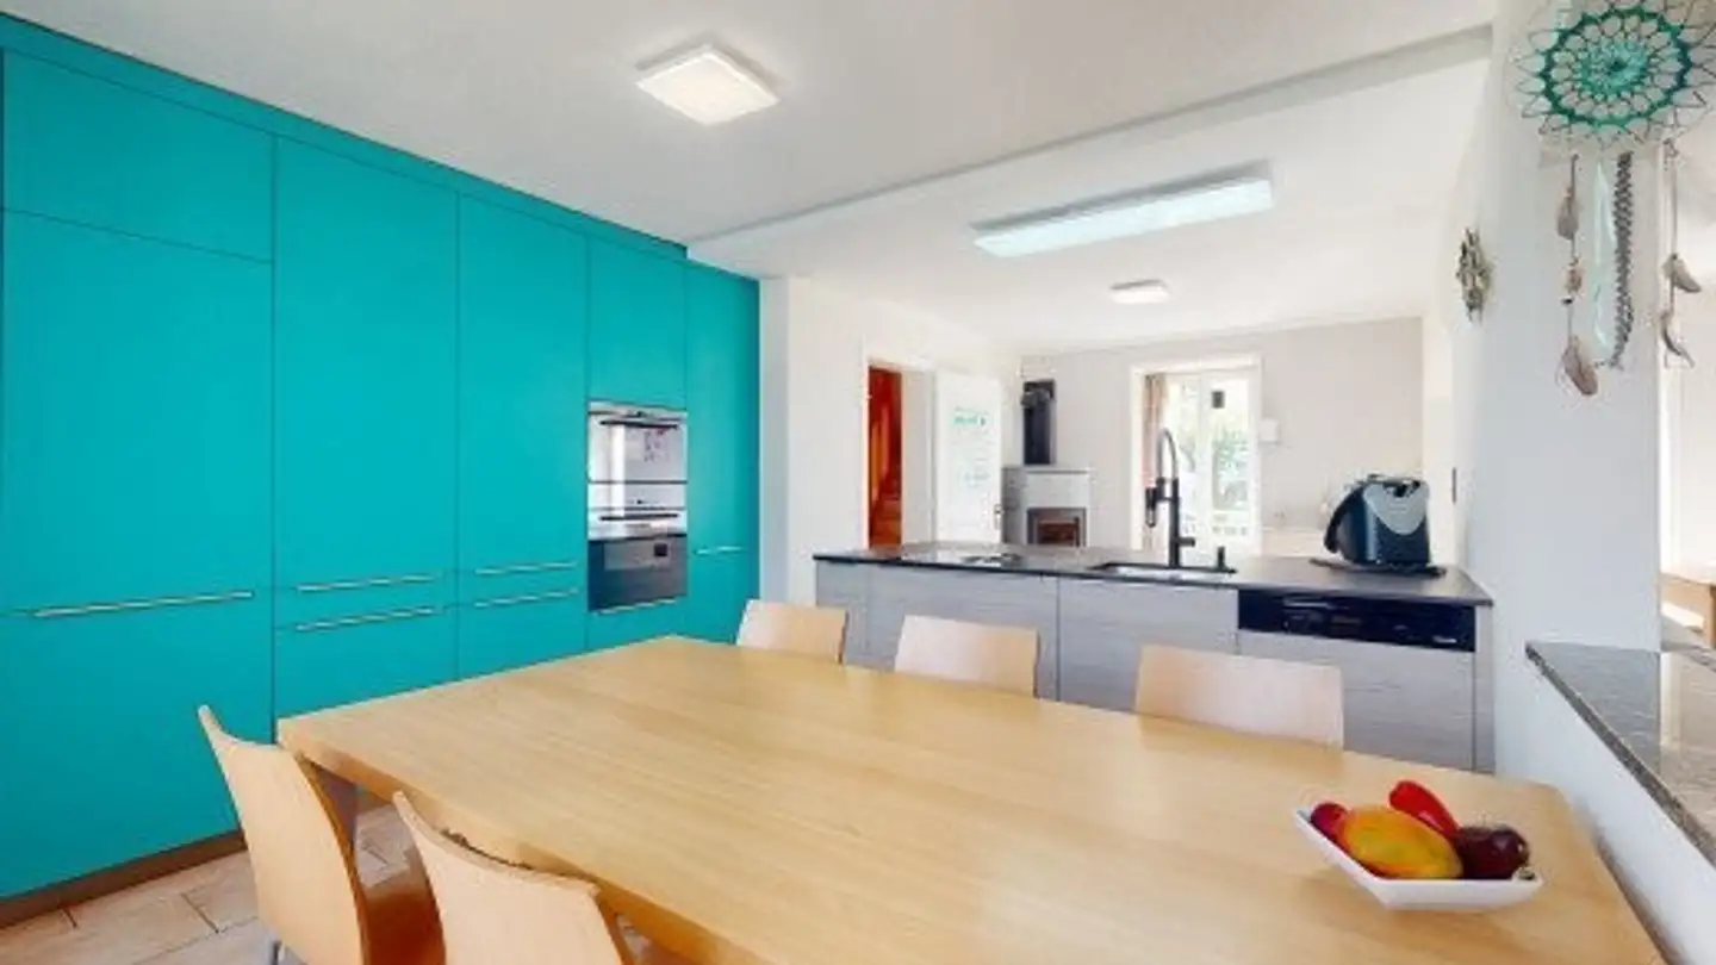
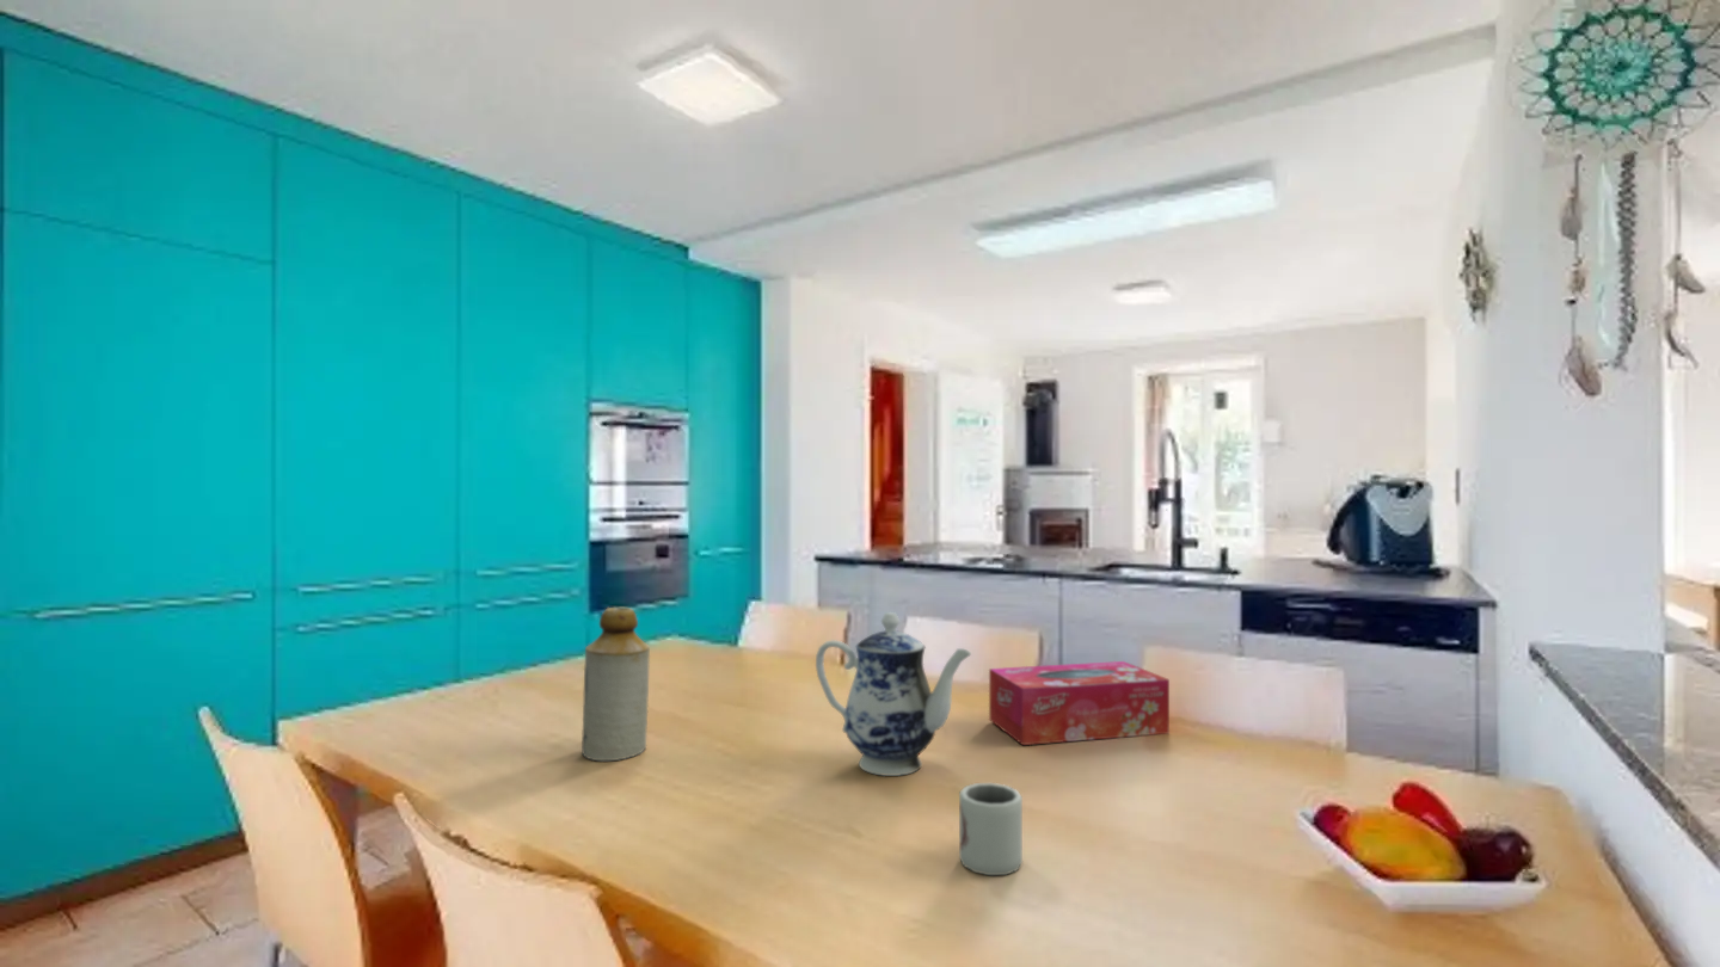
+ teapot (890, 688)
+ cup (990, 823)
+ bottle (615, 679)
+ tissue box (1076, 700)
